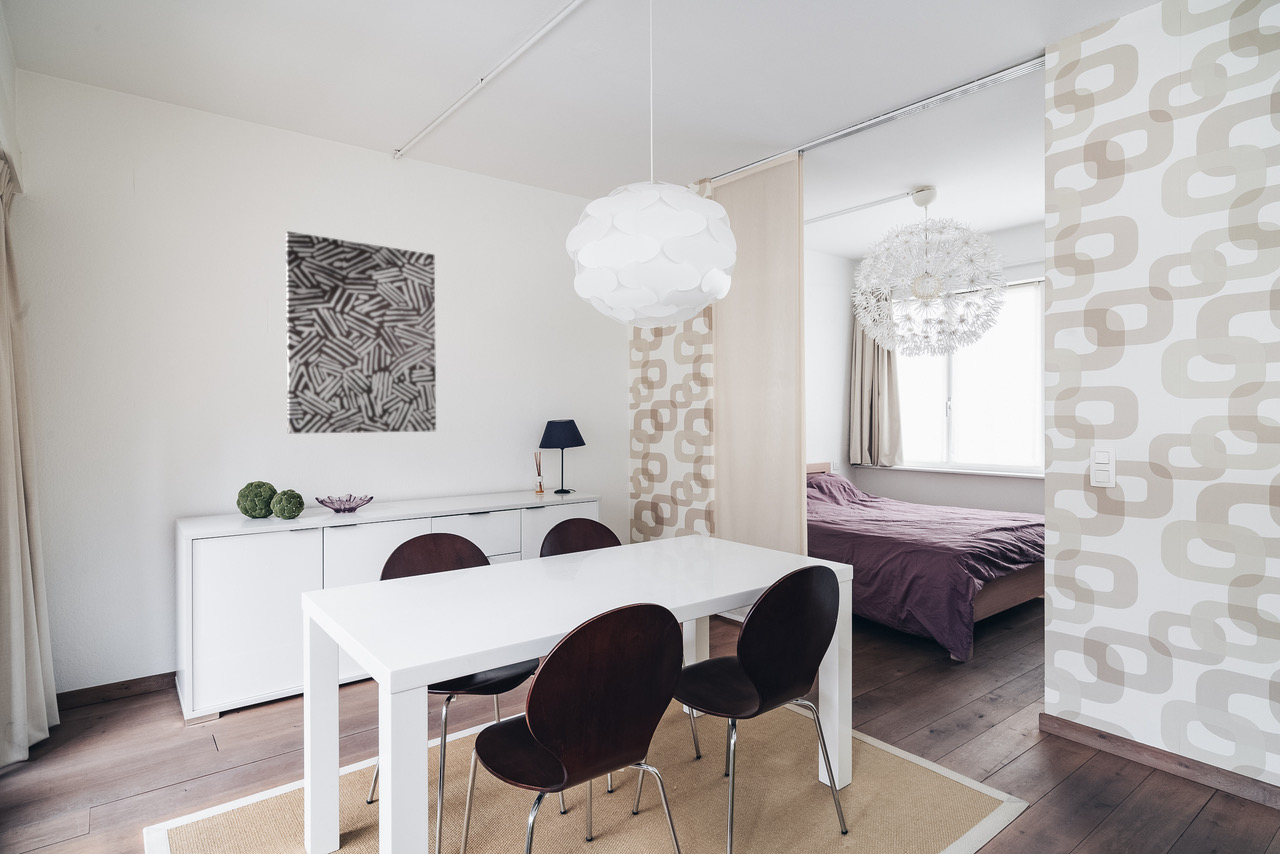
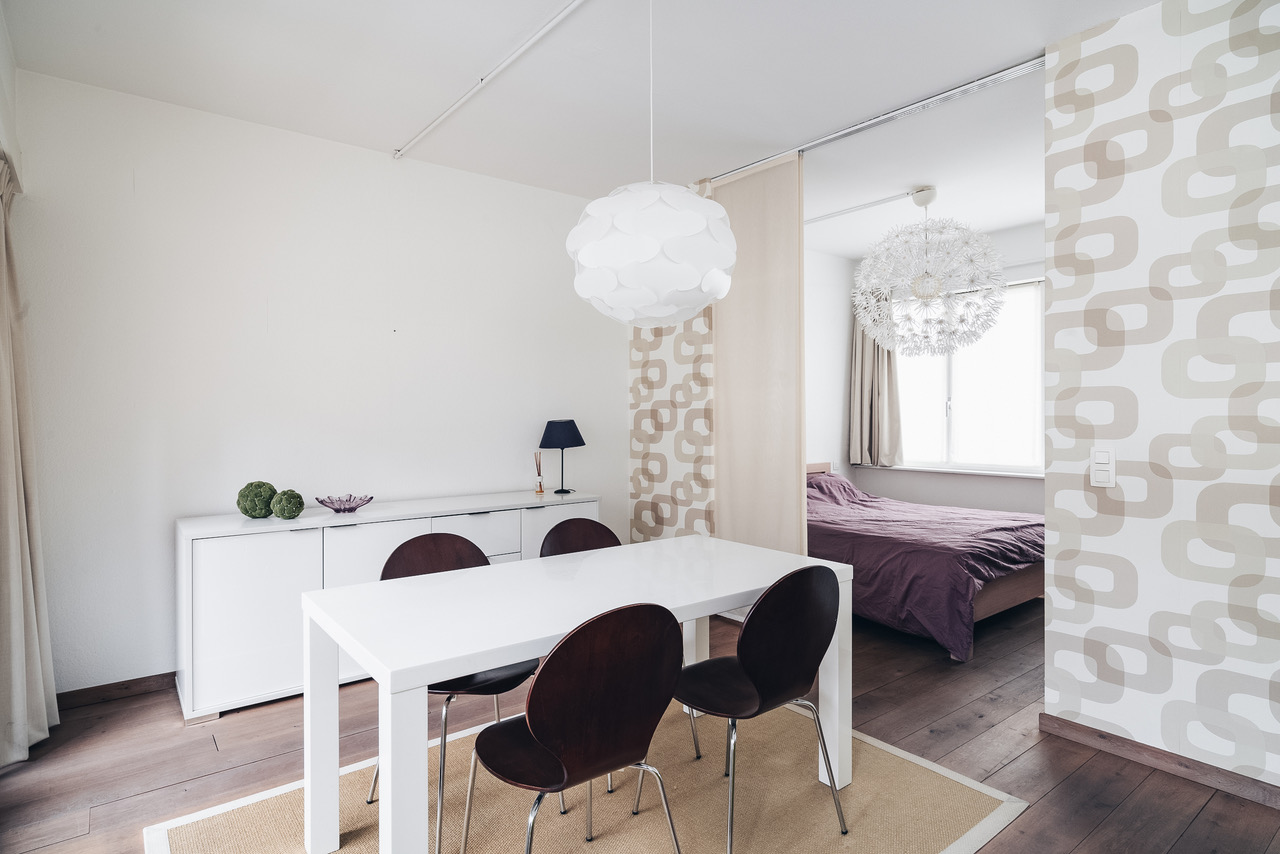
- wall art (365, 338)
